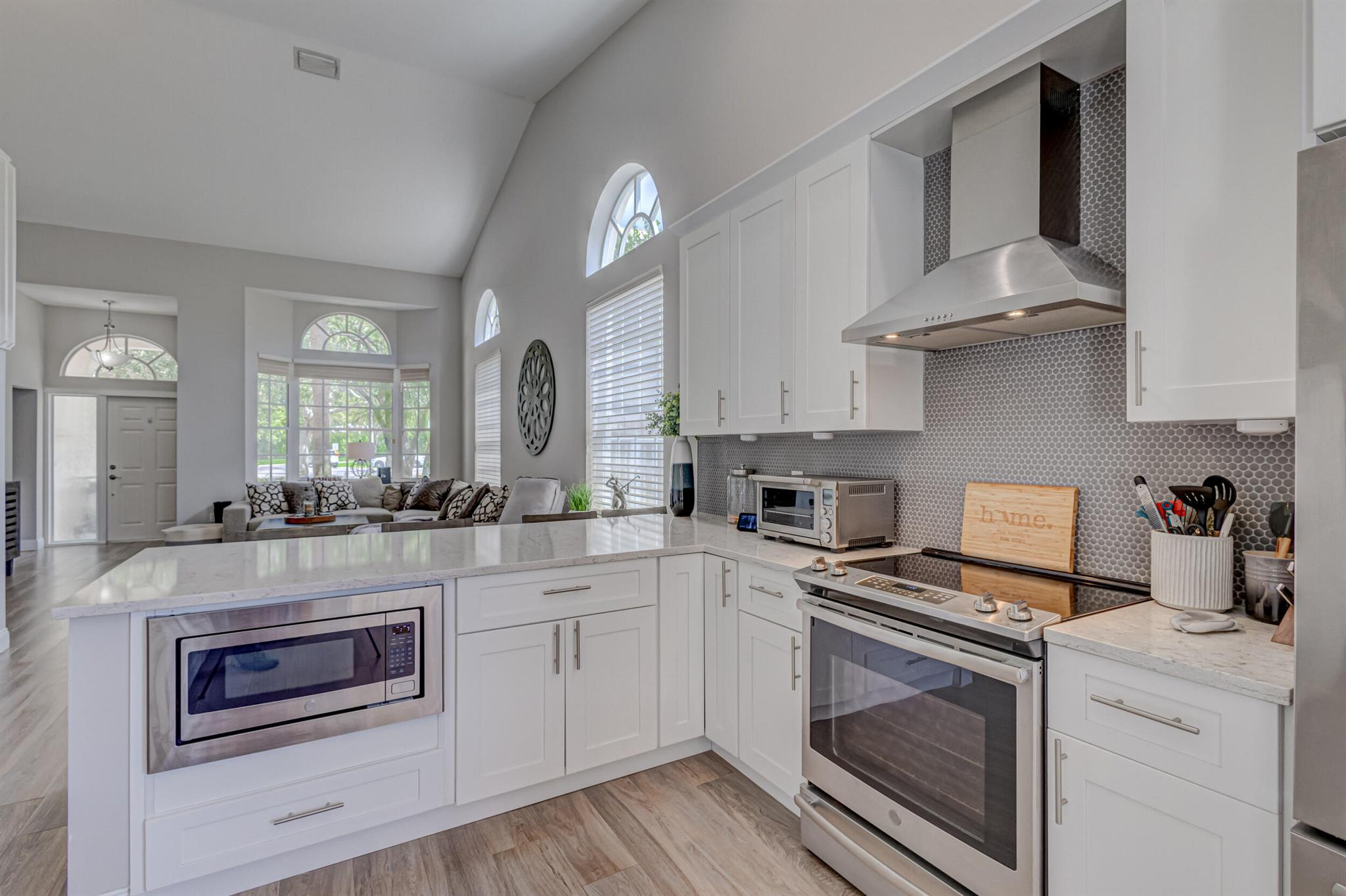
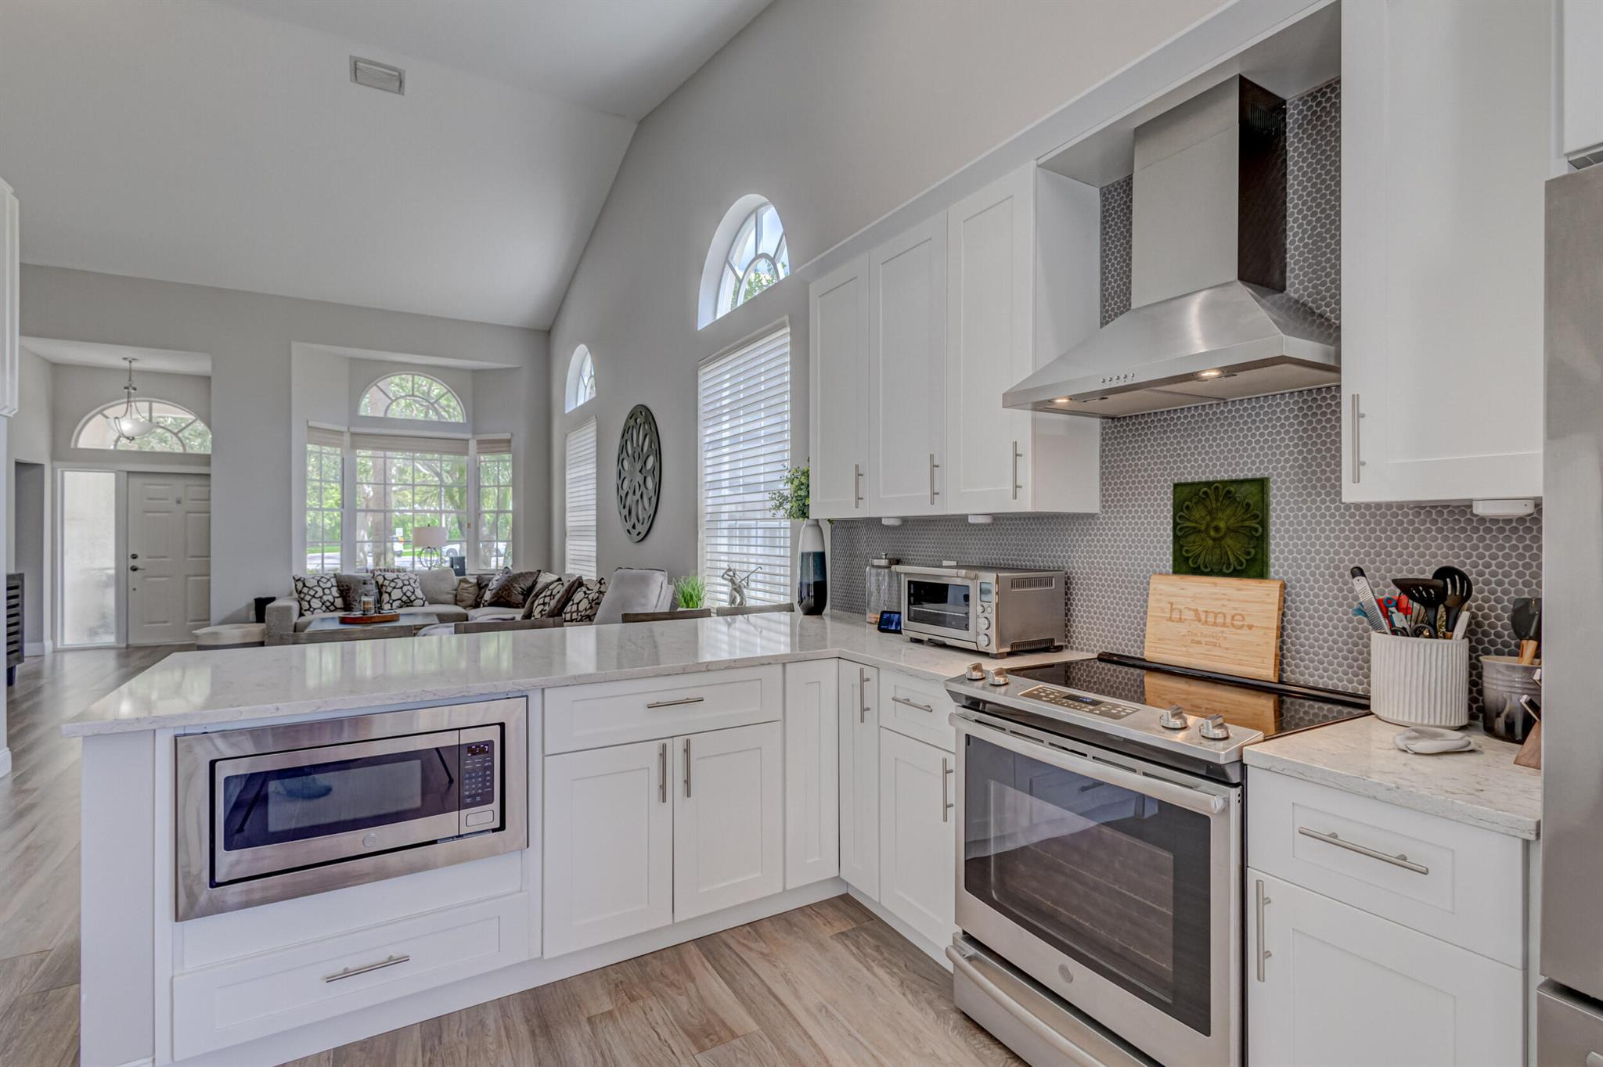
+ decorative tile (1218, 528)
